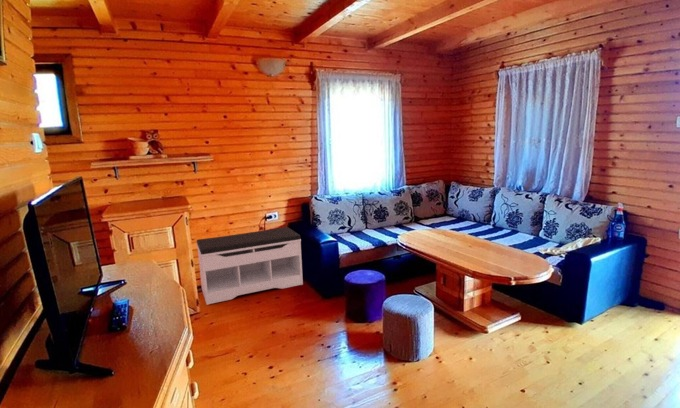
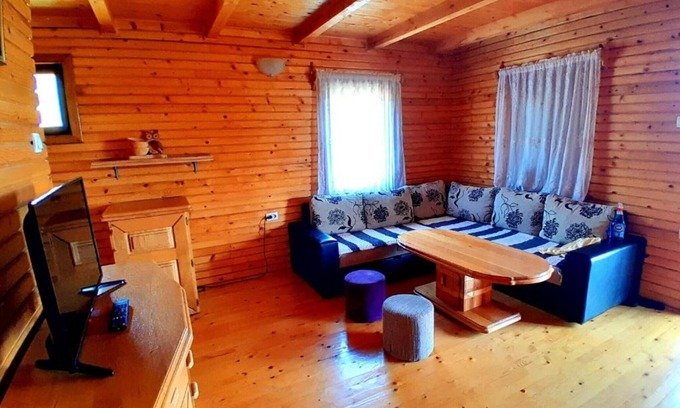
- bench (250, 262)
